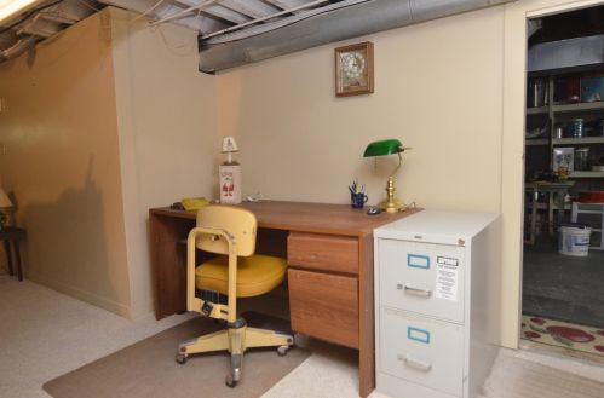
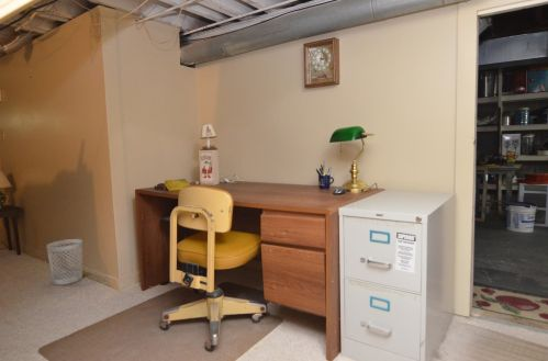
+ wastebasket (67, 261)
